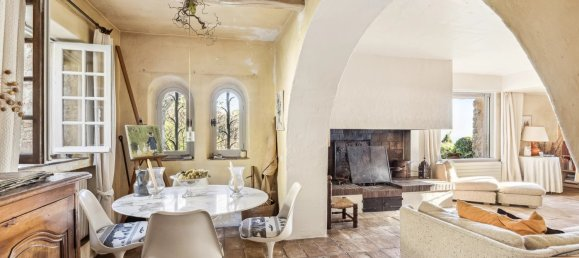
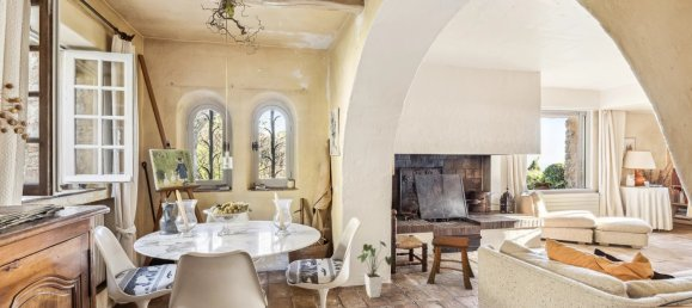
+ house plant (376, 269)
+ stool (451, 260)
